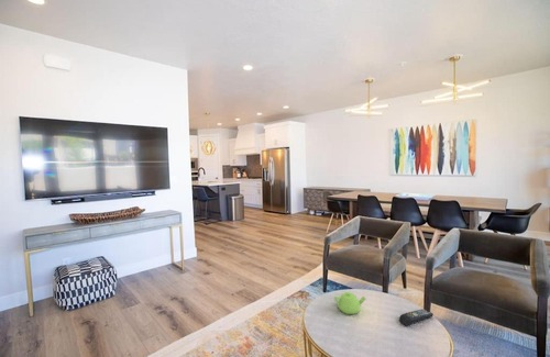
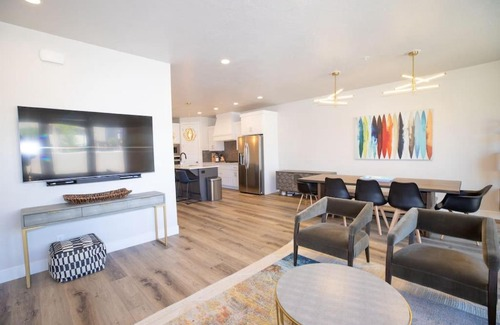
- remote control (416, 315)
- teapot (350, 301)
